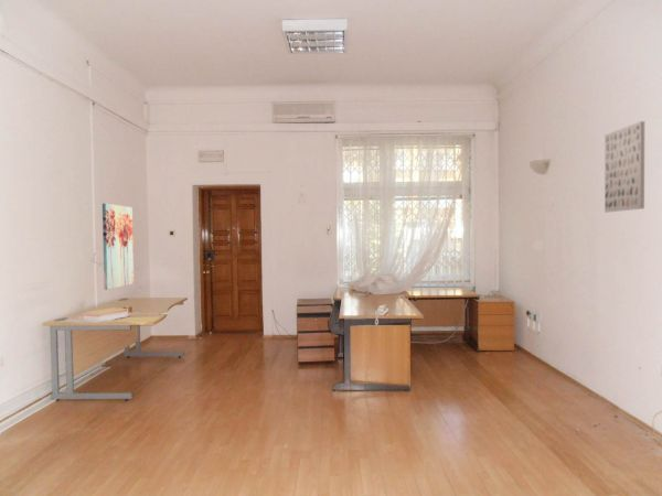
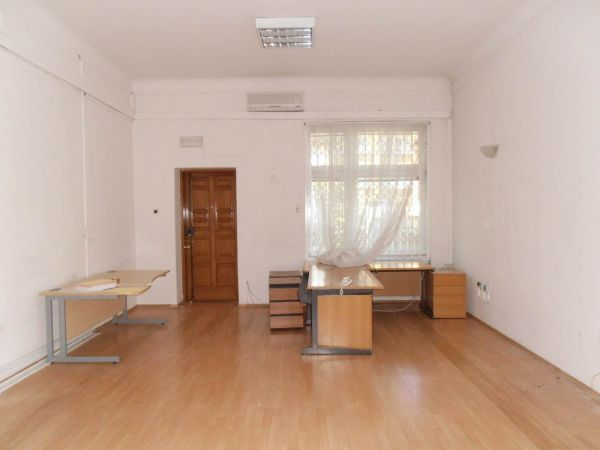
- wall art (622, 169)
- wall art (118, 246)
